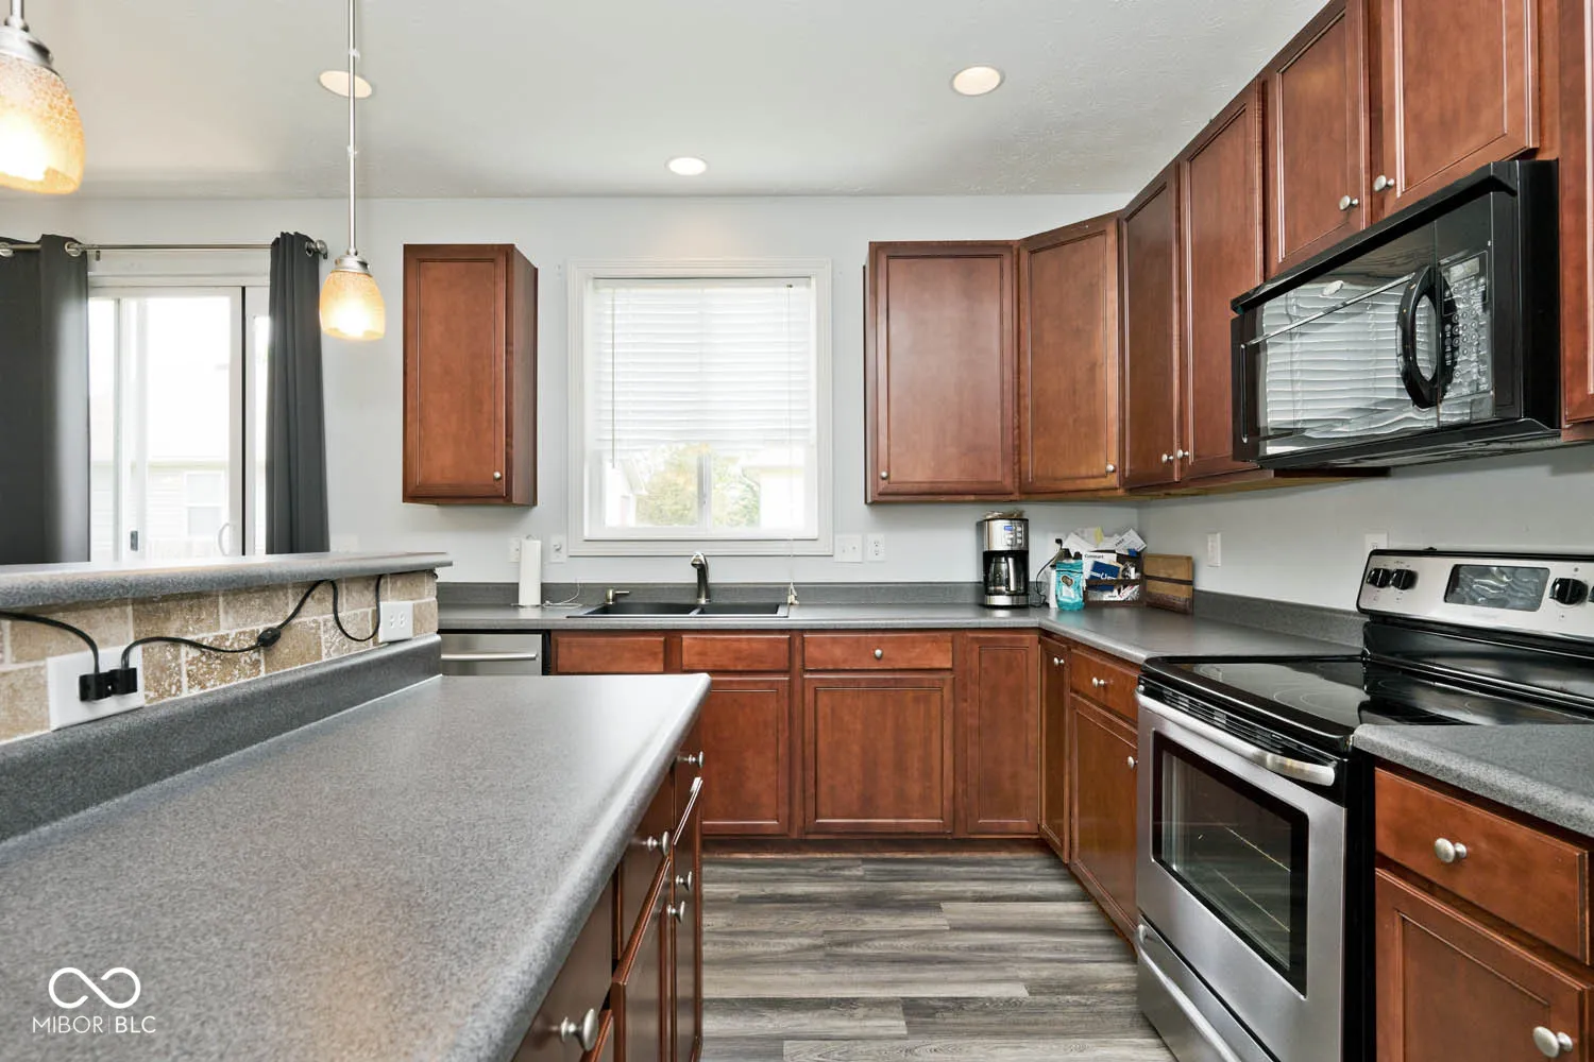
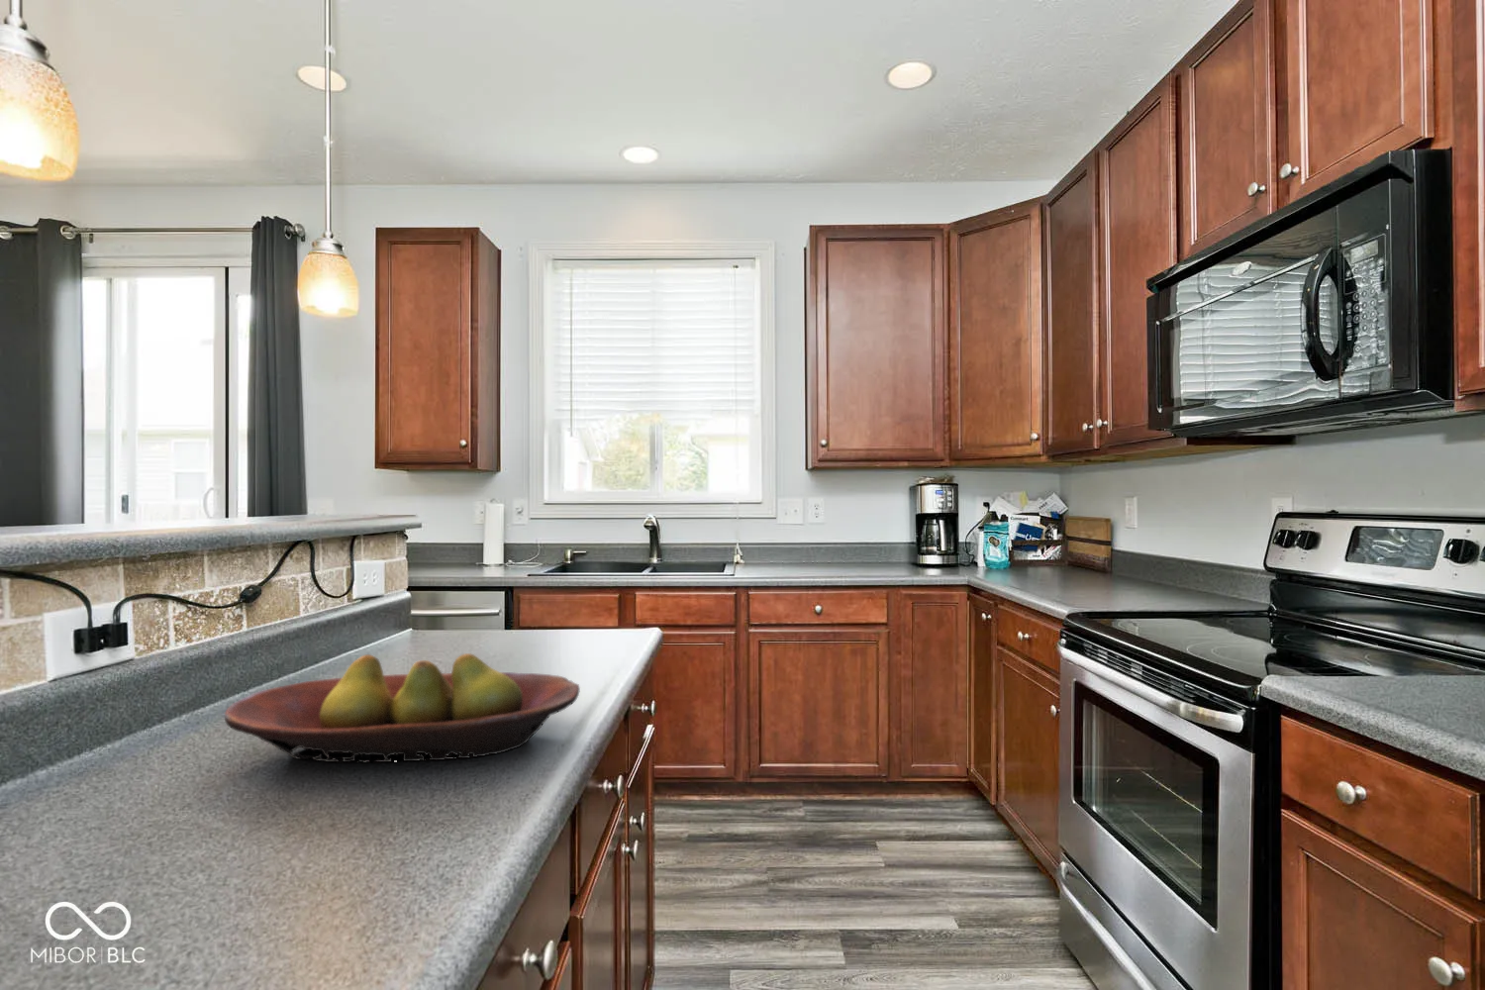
+ fruit bowl (413, 699)
